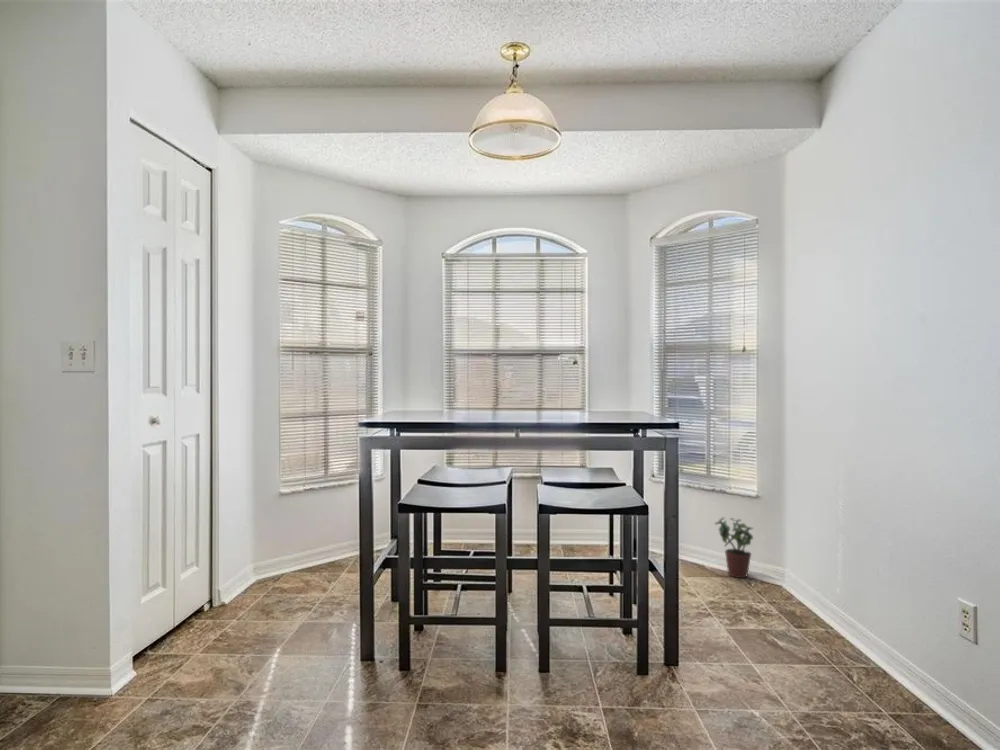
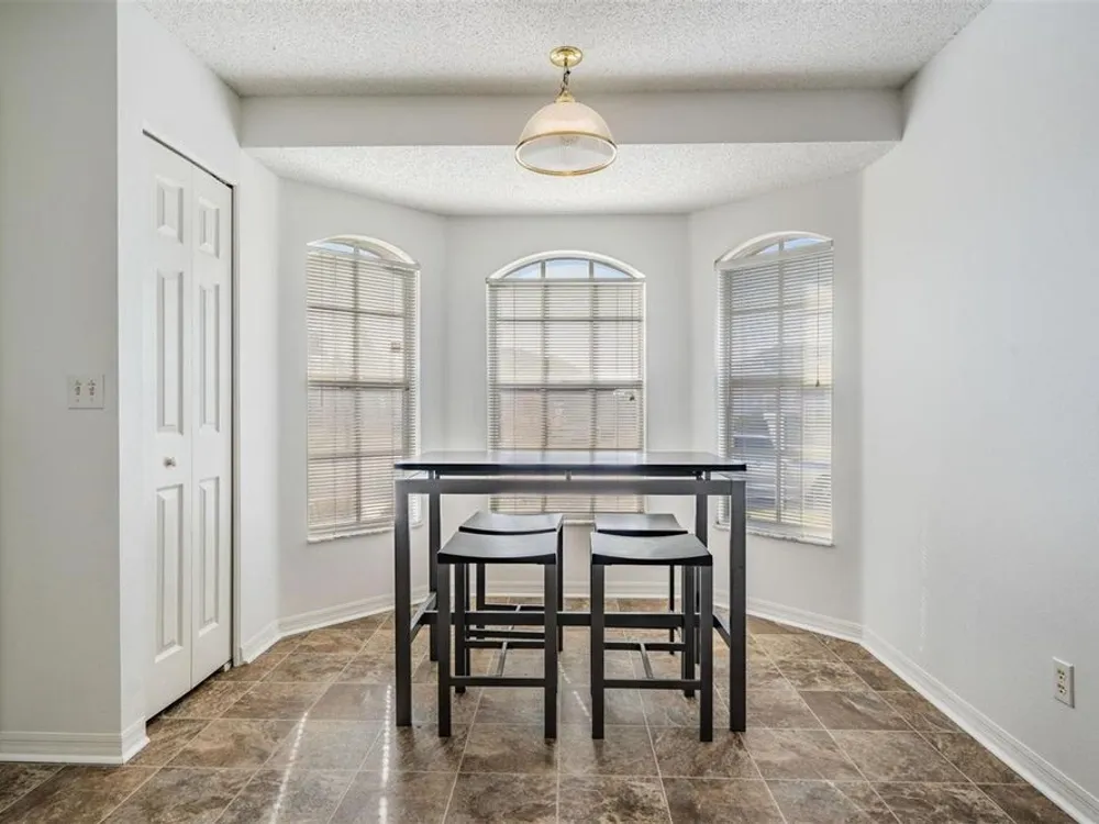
- potted plant (737, 545)
